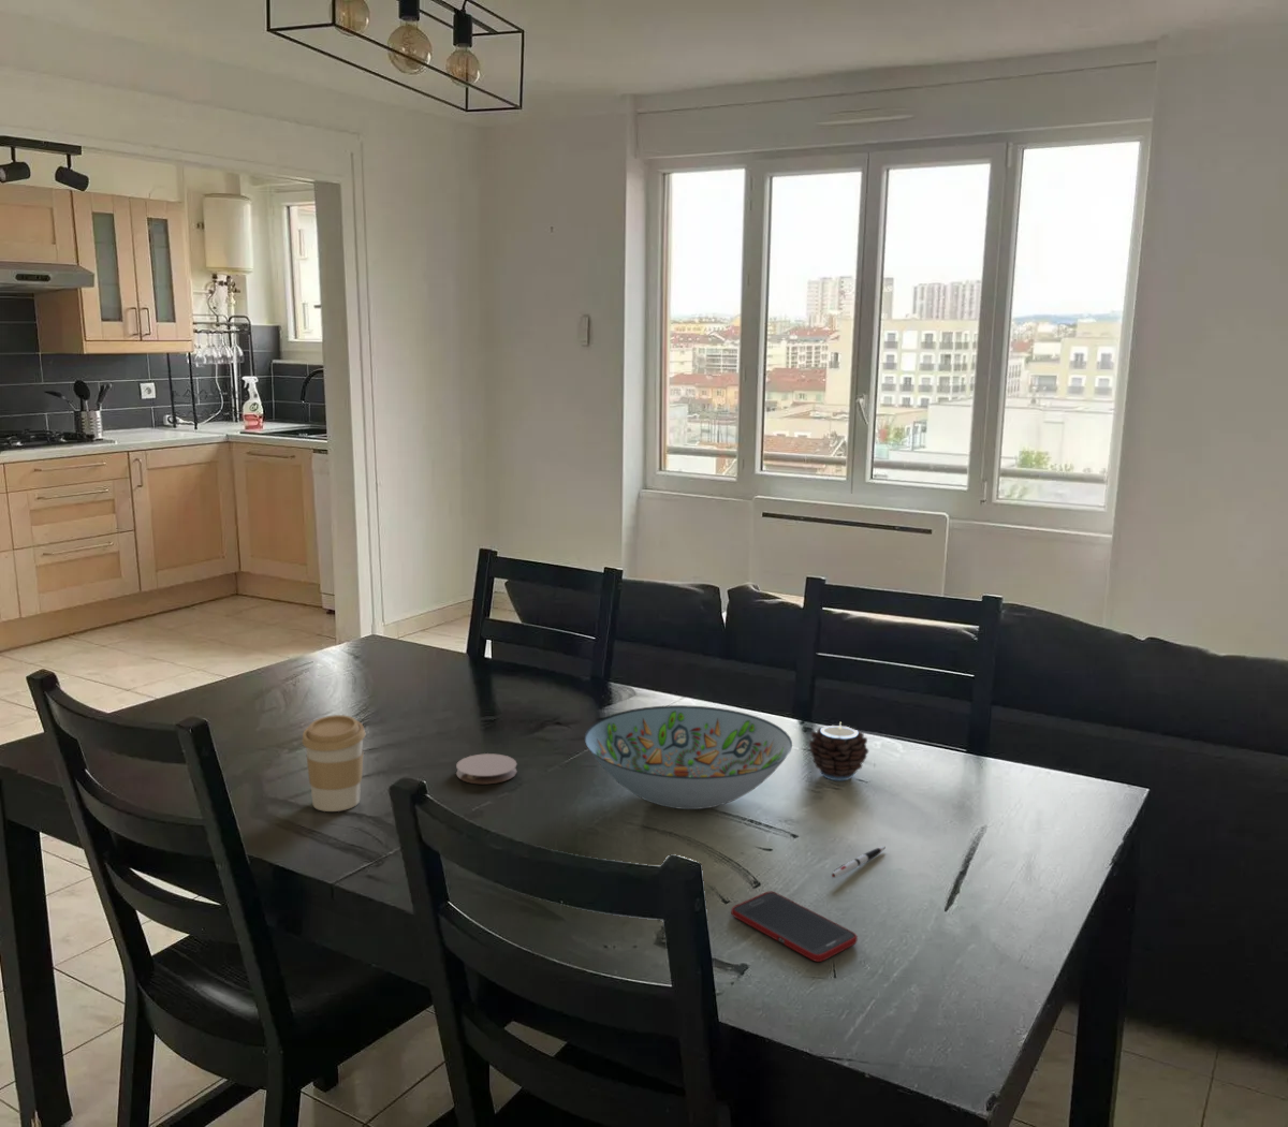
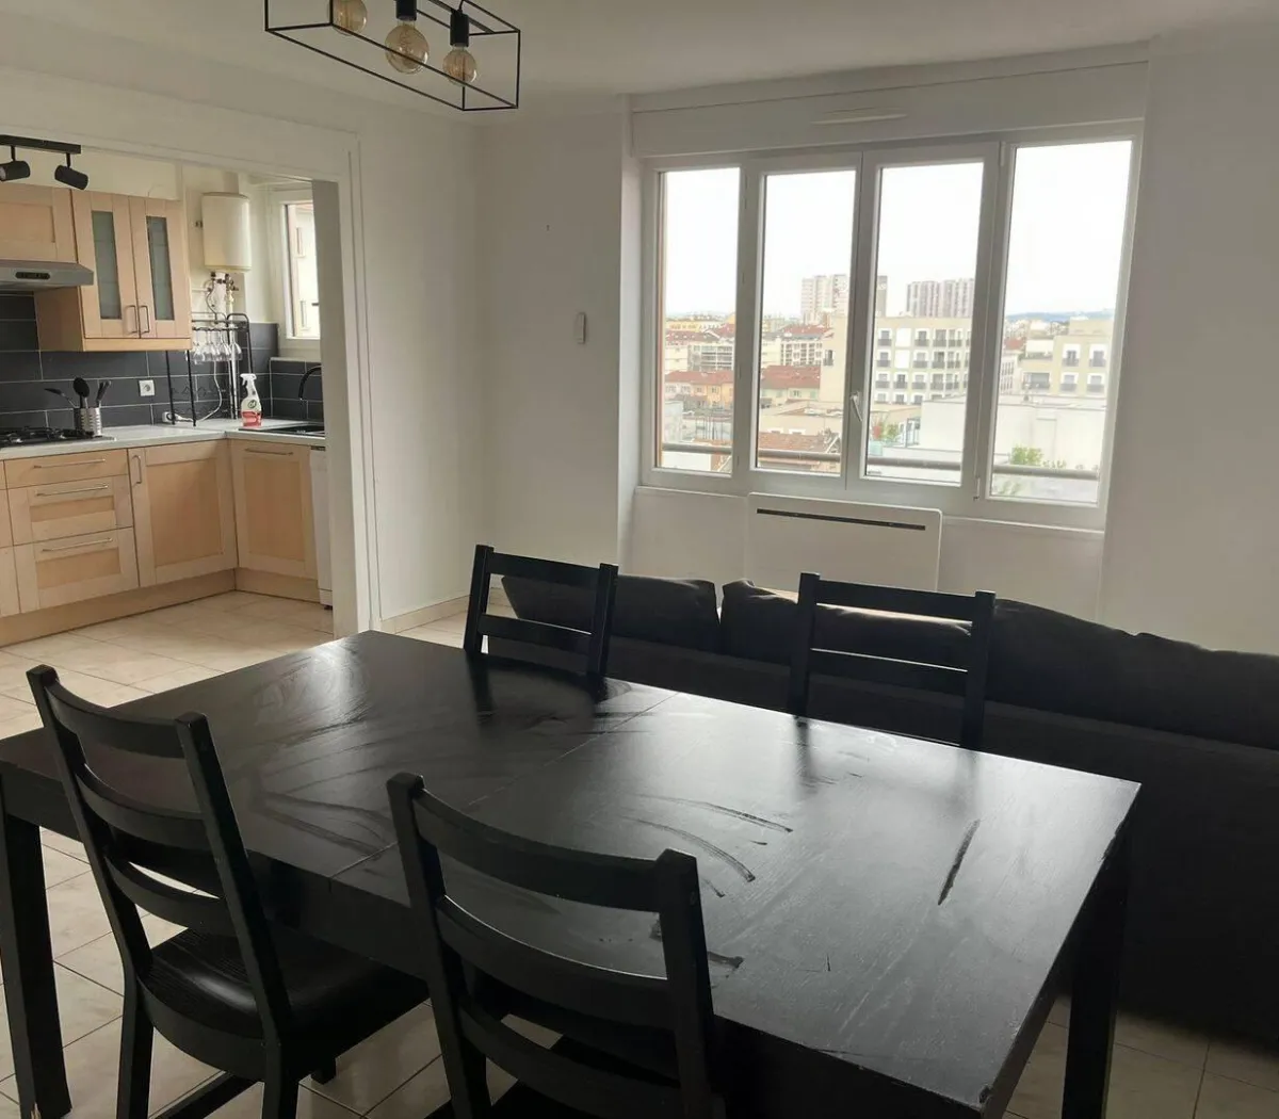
- coffee cup (335, 762)
- candle (837, 748)
- coaster (486, 768)
- pen (859, 860)
- cell phone (792, 924)
- decorative bowl (687, 768)
